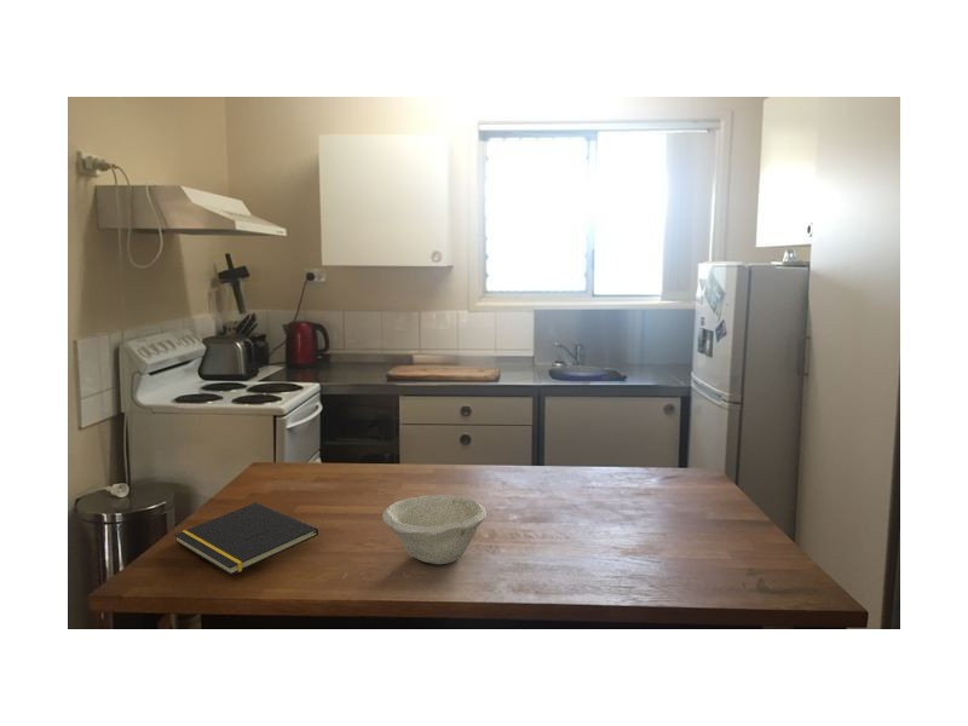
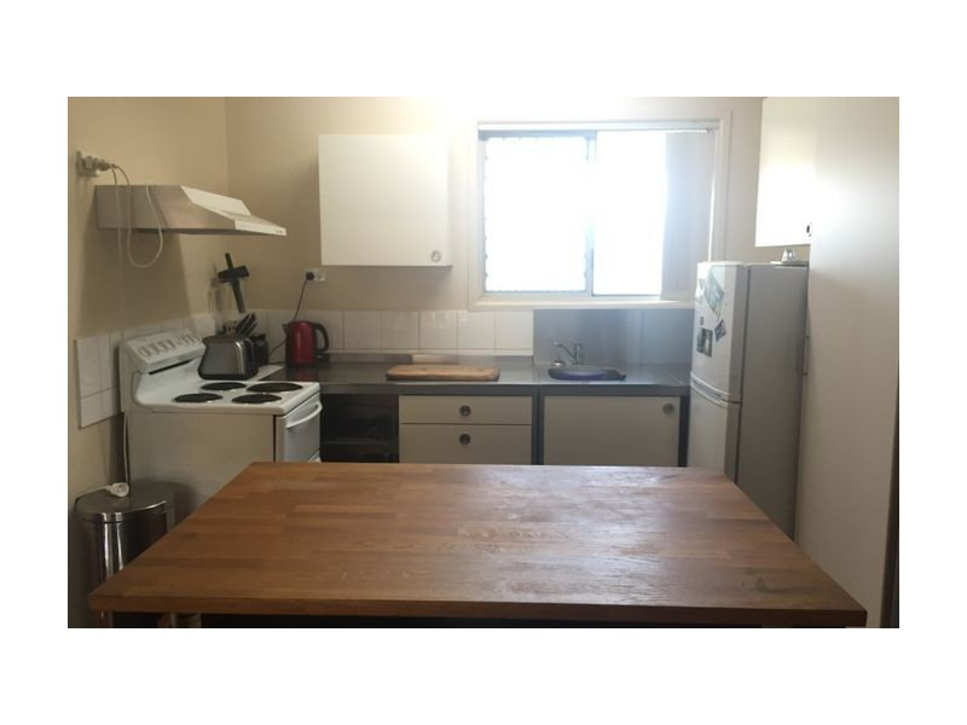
- bowl (433, 531)
- notepad (244, 535)
